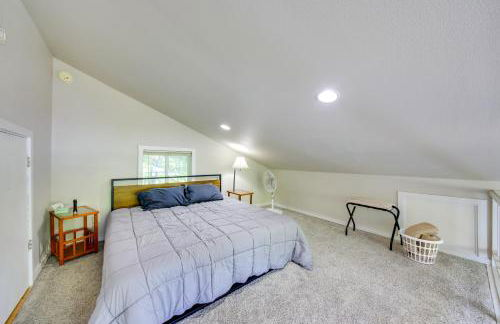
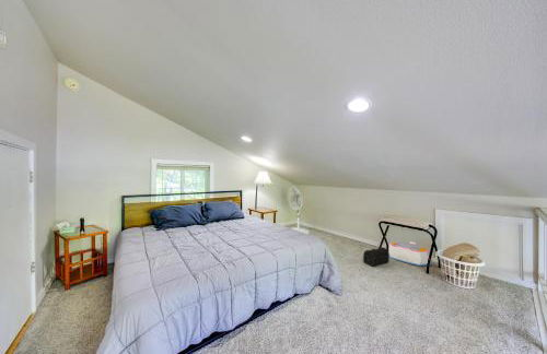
+ treasure chest (375, 256)
+ storage bin (408, 251)
